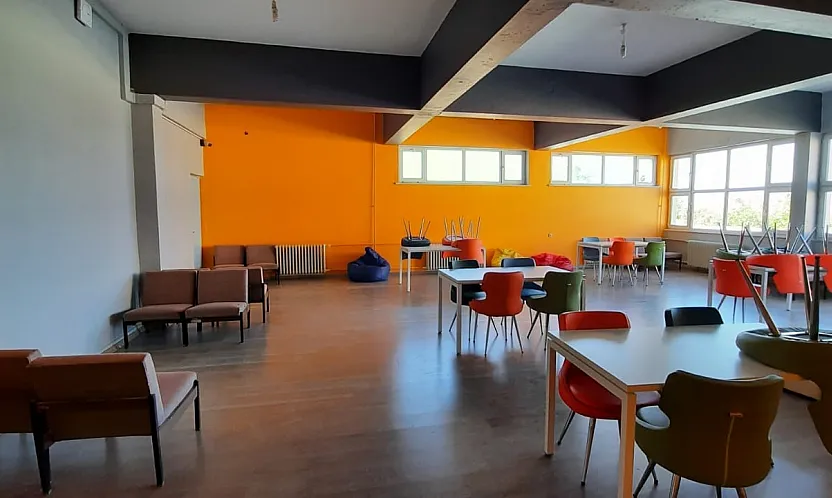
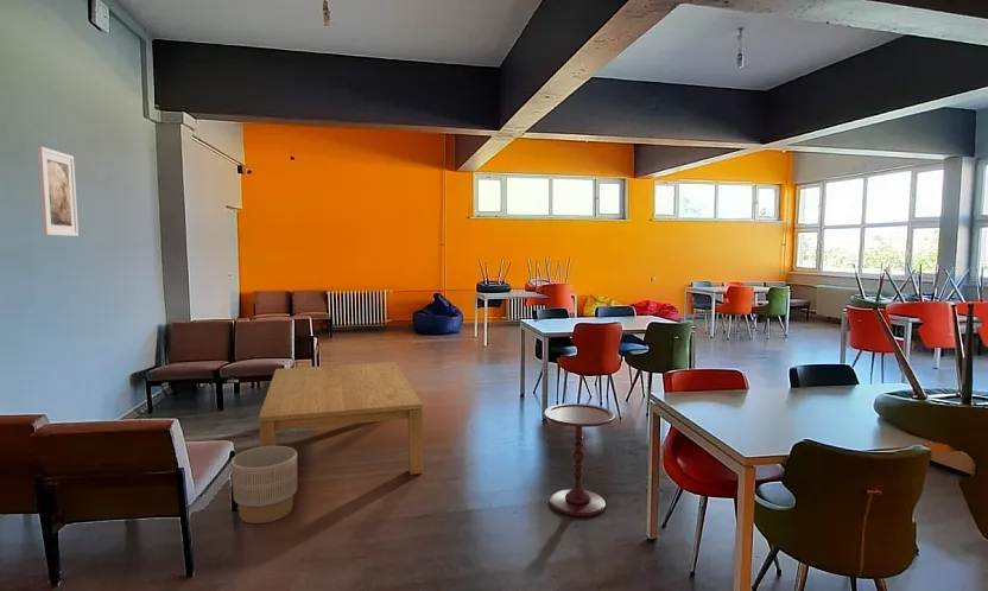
+ planter (265, 484)
+ coffee table (340, 414)
+ side table (578, 458)
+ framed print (58, 193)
